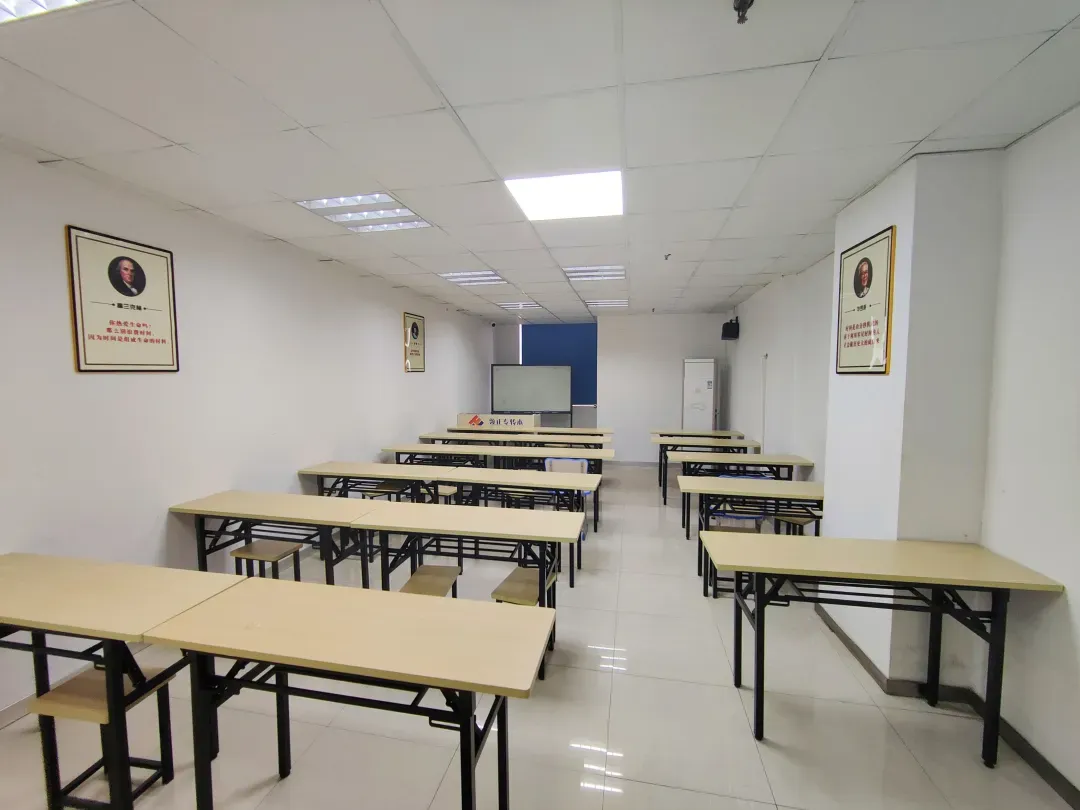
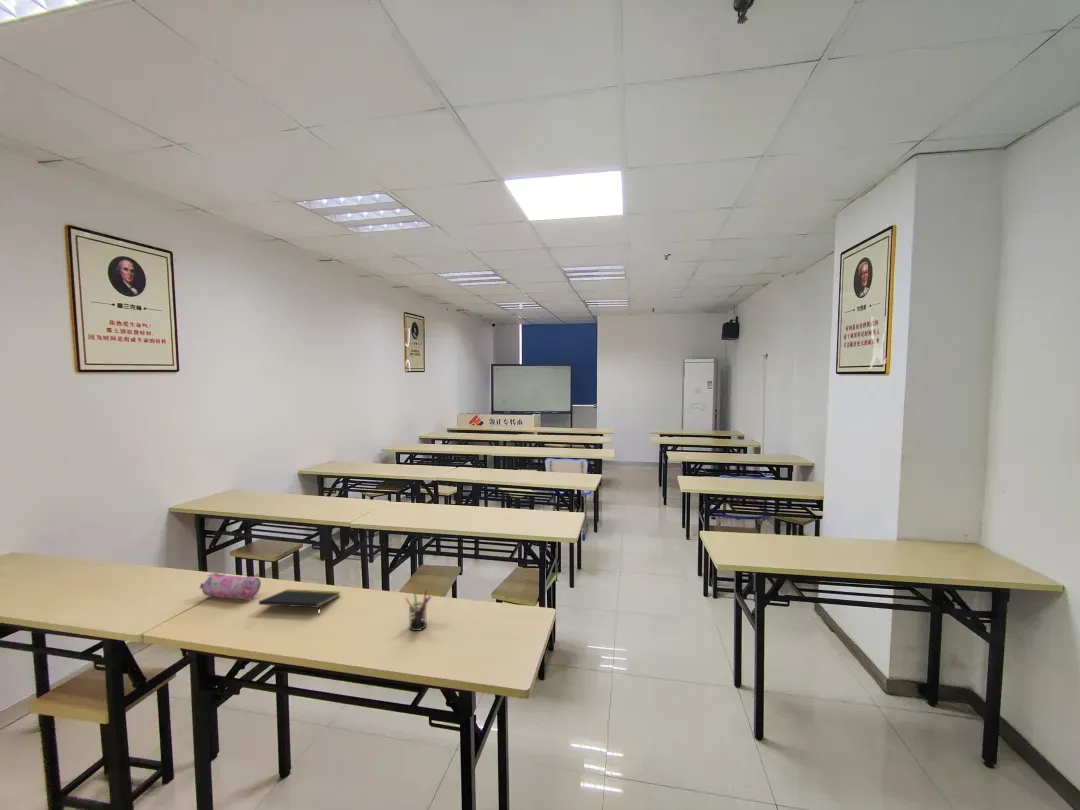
+ pencil case (231, 586)
+ notepad (301, 598)
+ pen holder (418, 608)
